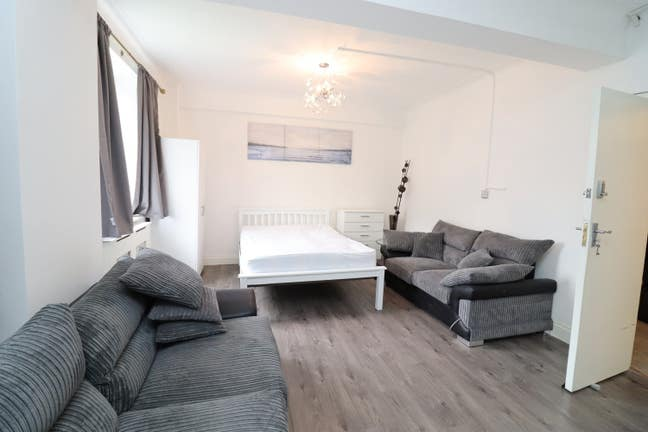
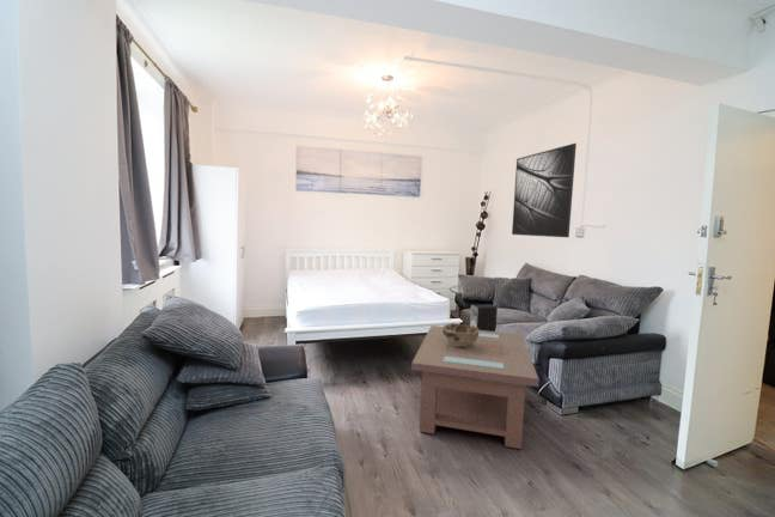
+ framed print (539, 194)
+ speaker (482, 329)
+ coffee table (471, 377)
+ decorative bowl (459, 336)
